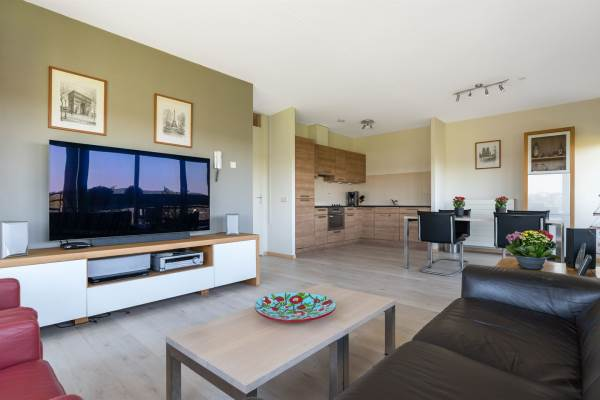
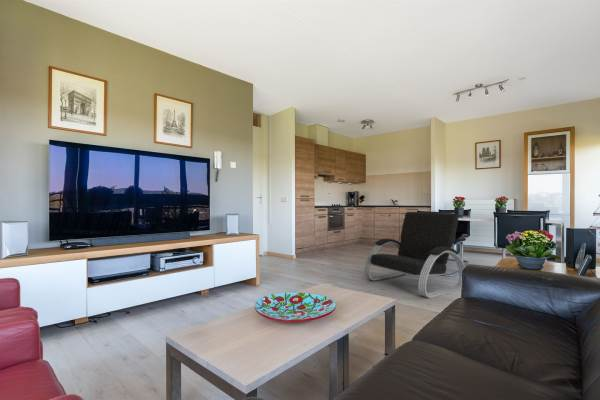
+ armchair (413, 248)
